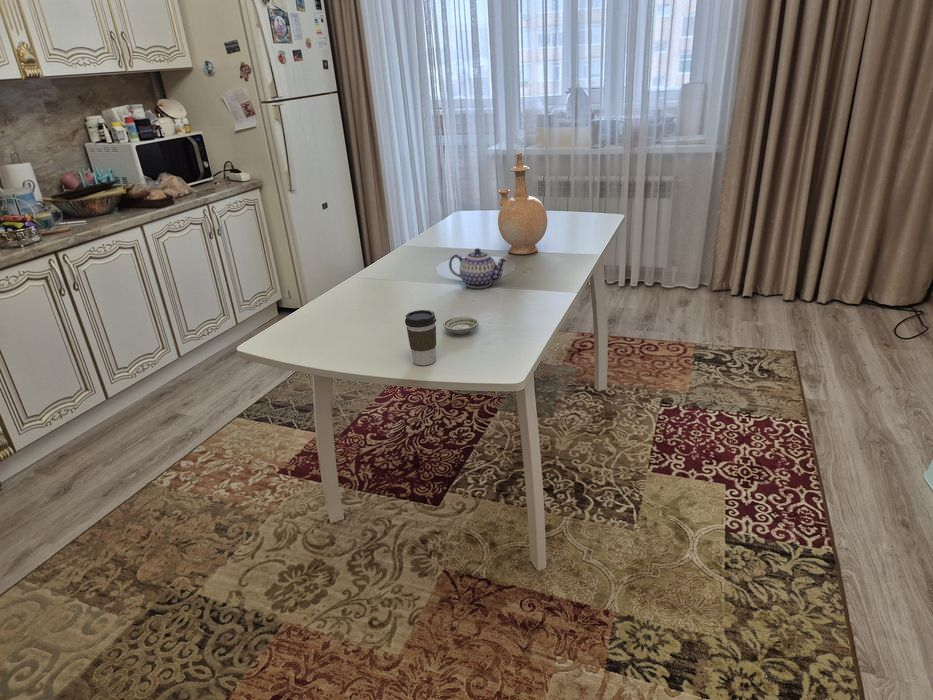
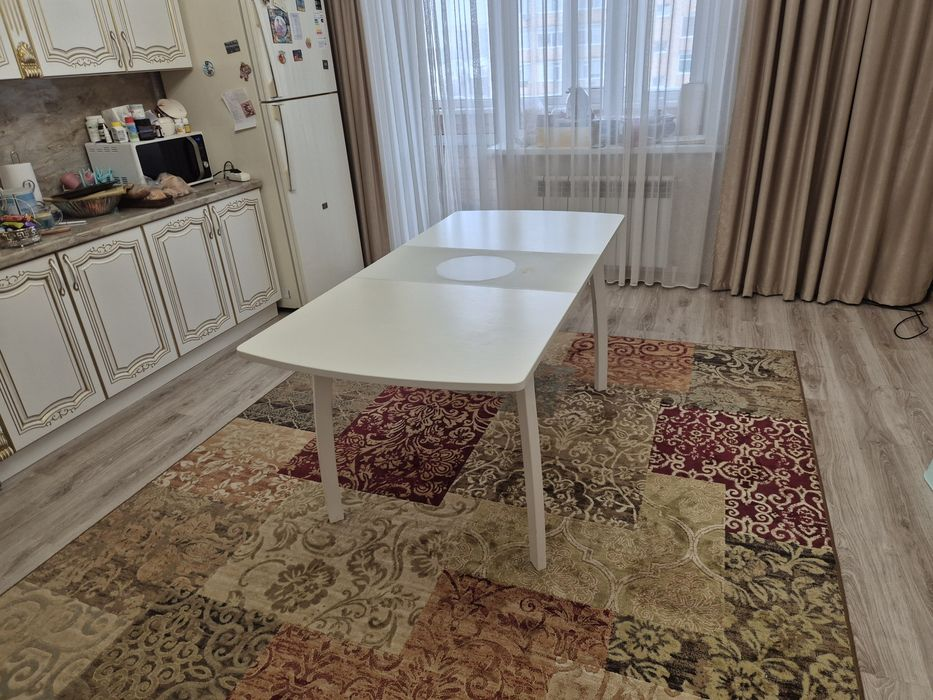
- saucer (461, 326)
- vase (521, 203)
- teapot (478, 266)
- coffee cup (422, 338)
